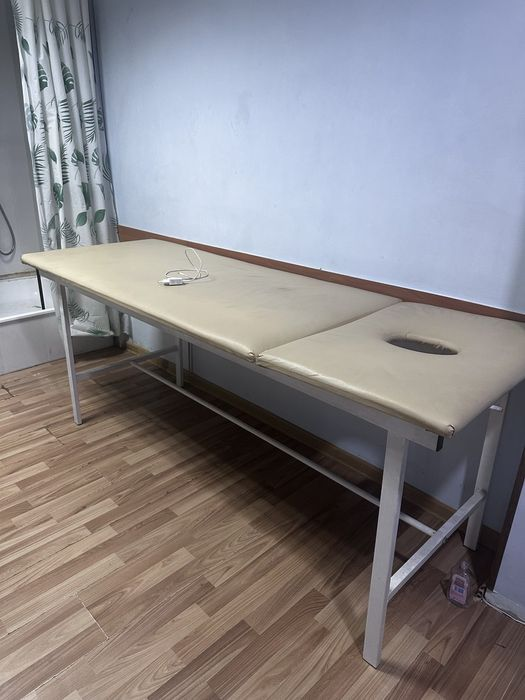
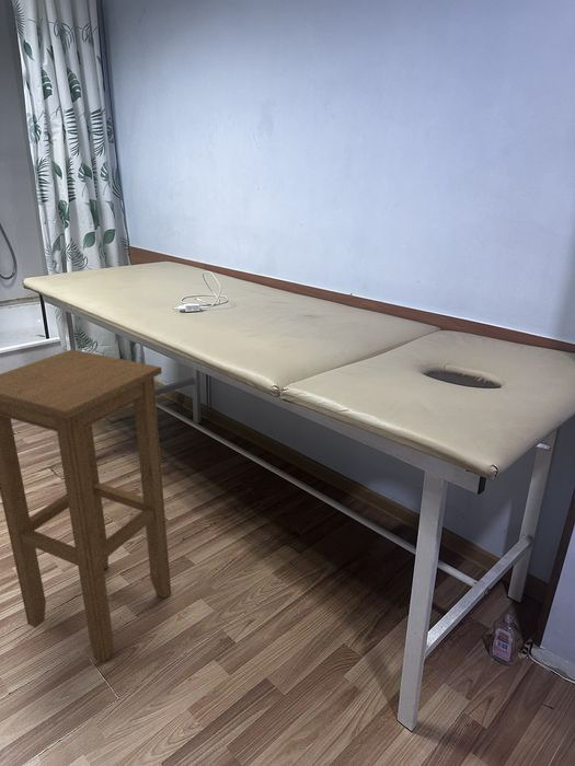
+ stool (87, 501)
